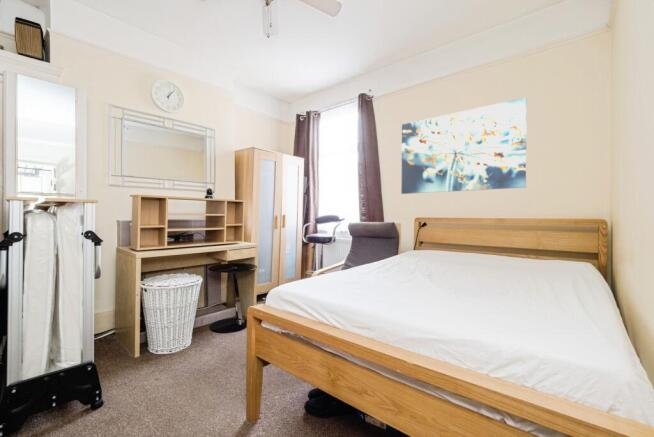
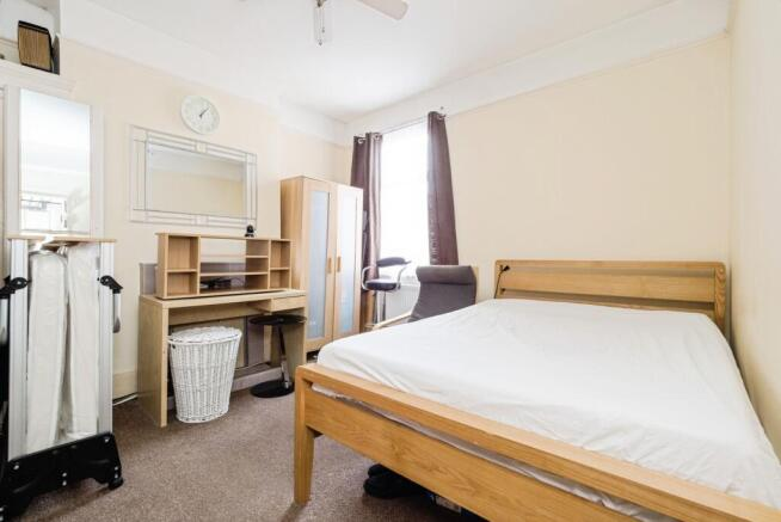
- wall art (456, 152)
